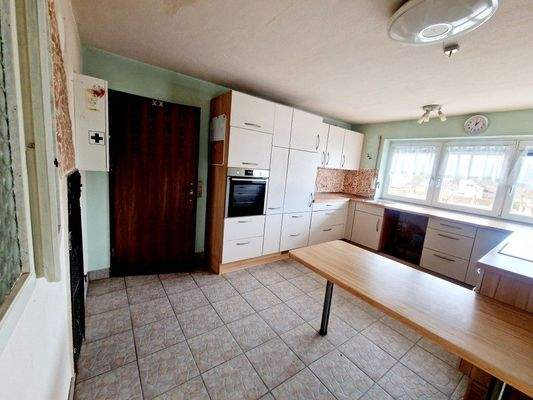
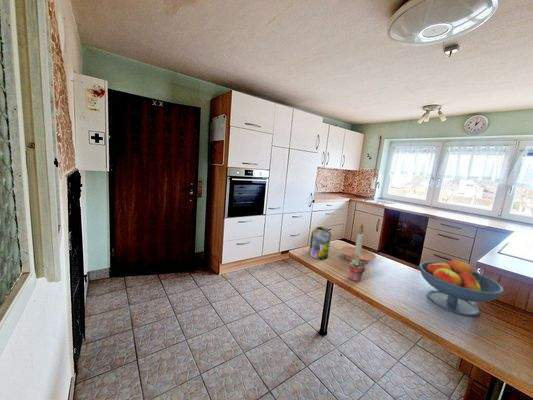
+ potted succulent (356, 268)
+ jar (320, 242)
+ fruit bowl (455, 284)
+ candle holder (359, 241)
